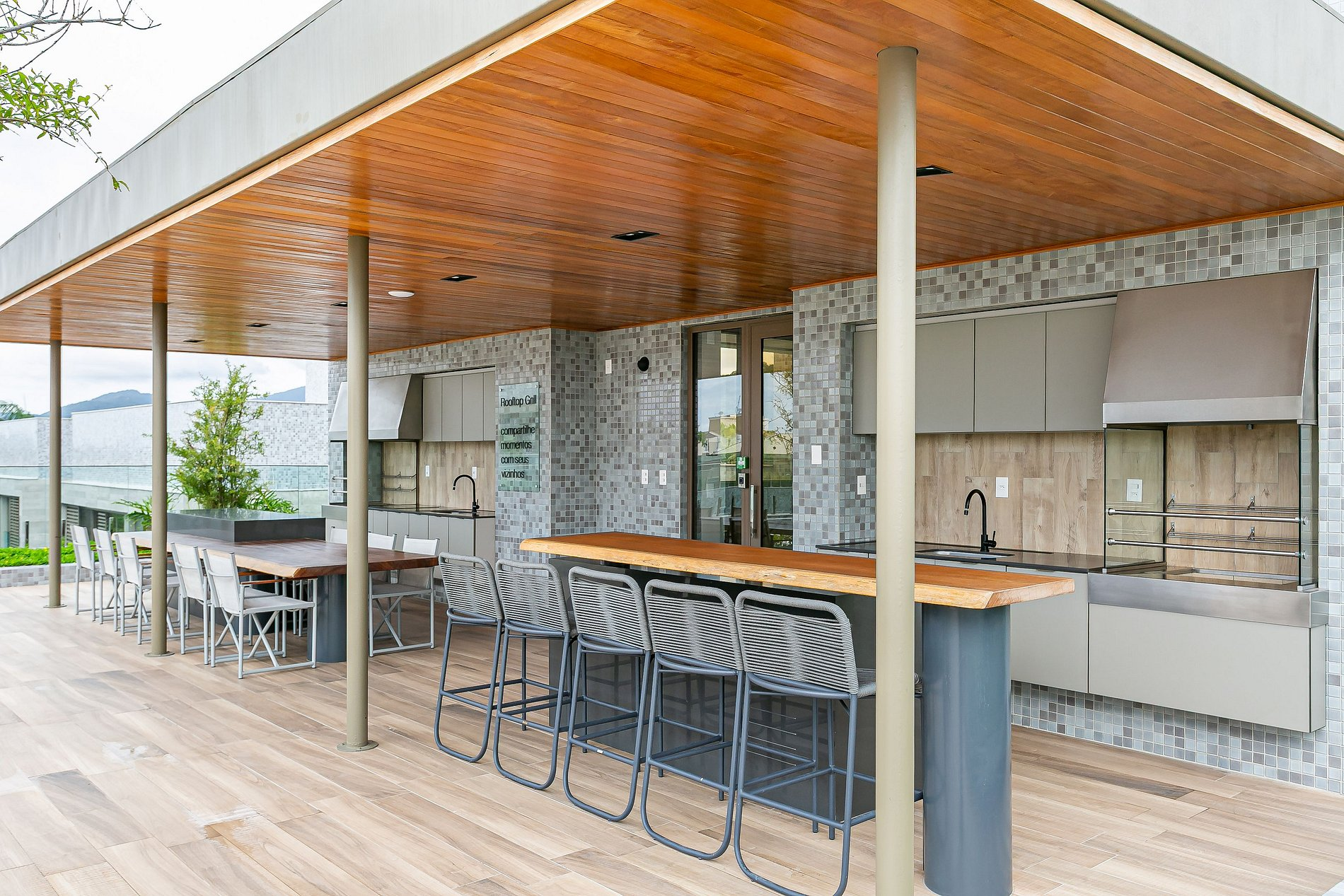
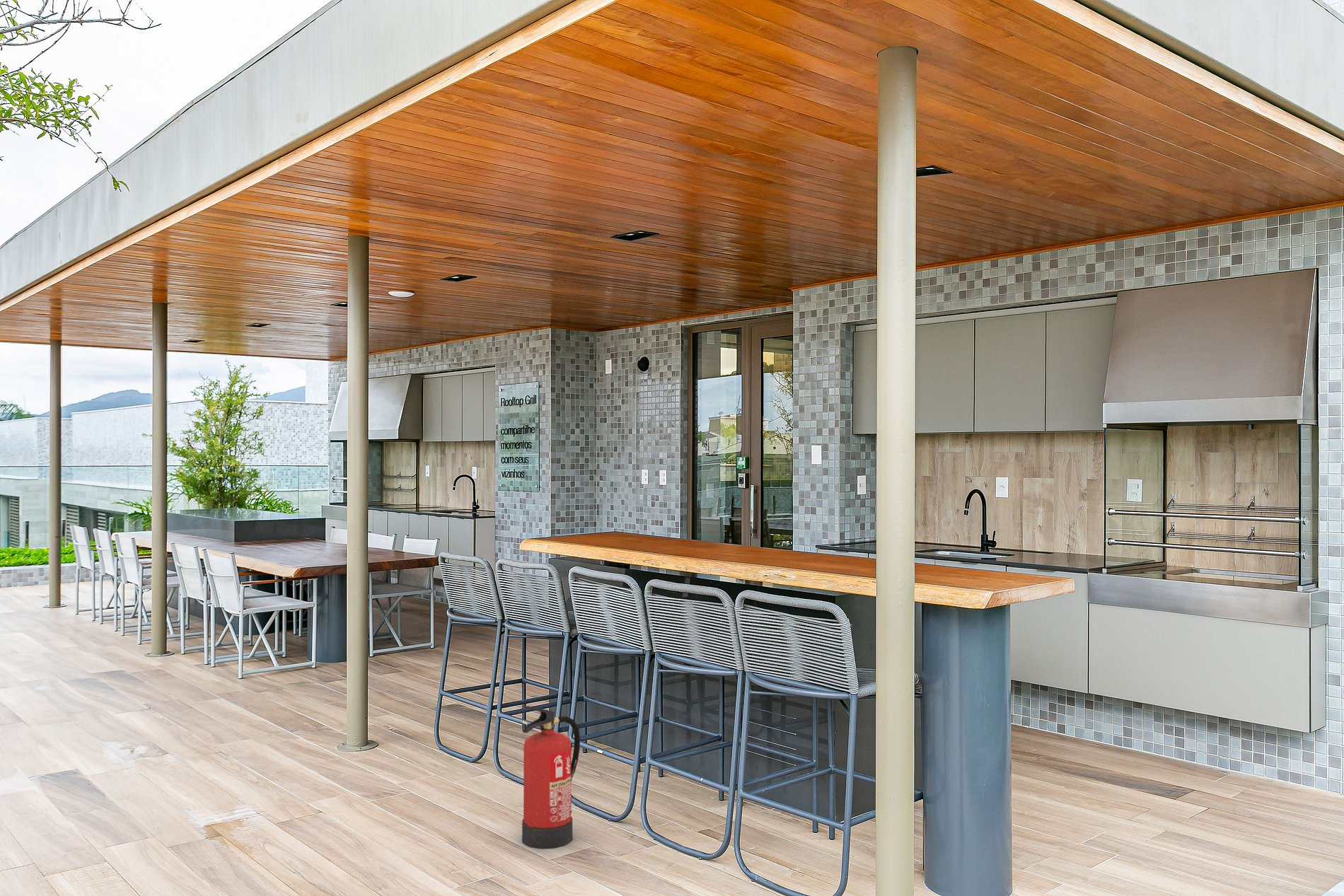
+ fire extinguisher (552, 767)
